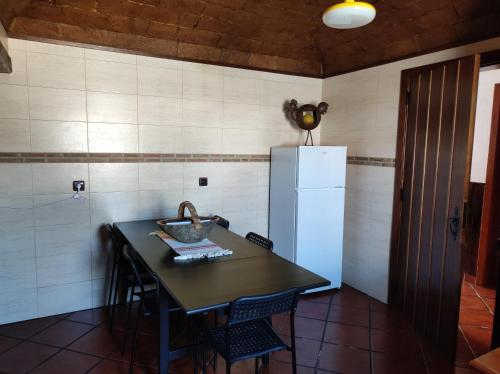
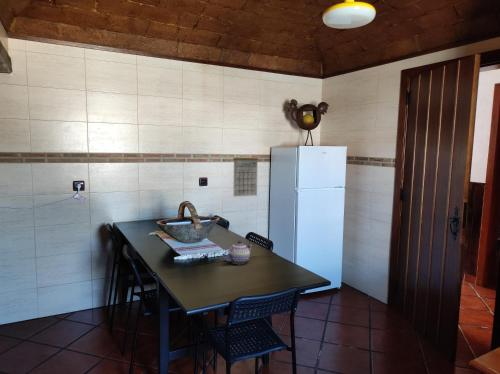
+ calendar (245, 172)
+ teapot (238, 251)
